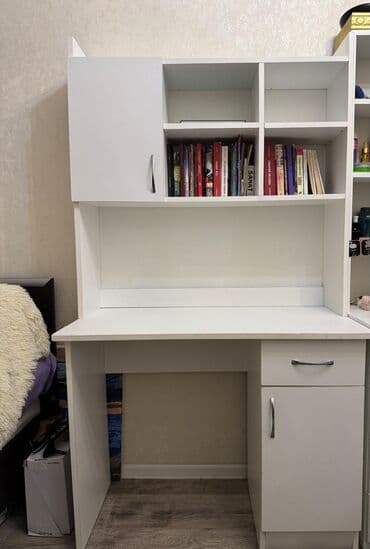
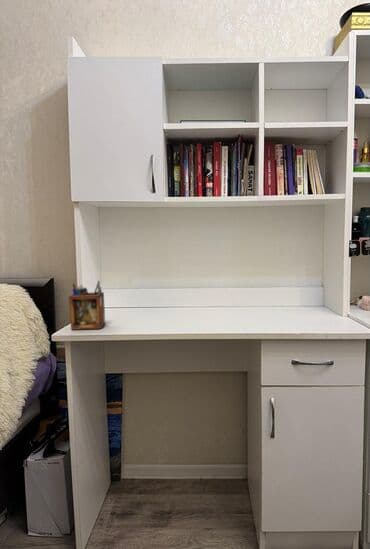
+ desk organizer (87, 304)
